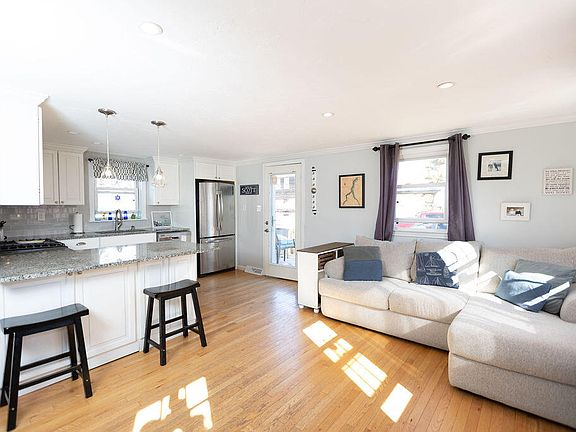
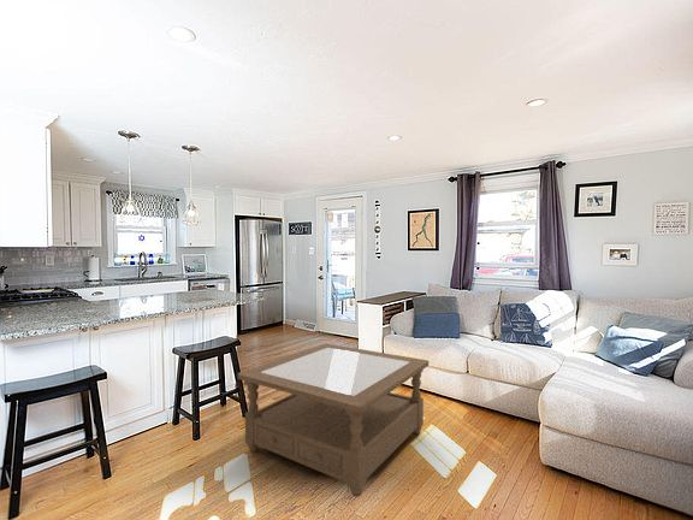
+ coffee table (338, 403)
